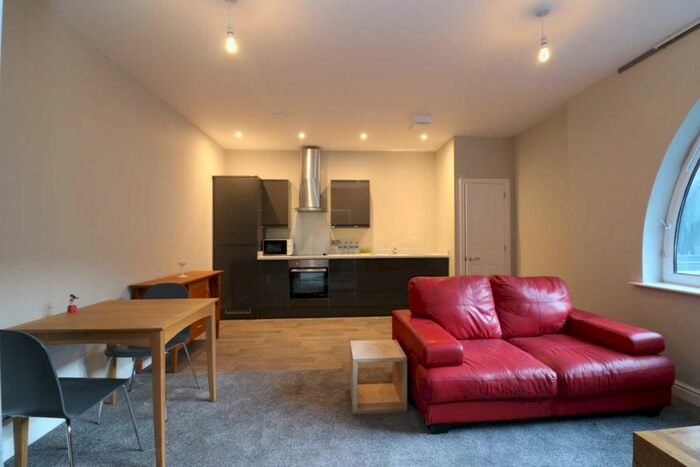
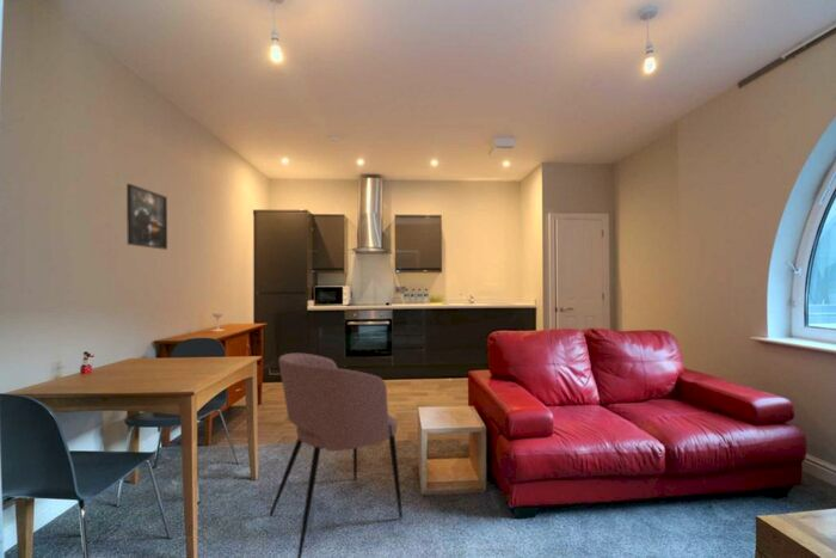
+ armchair (336, 433)
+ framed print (148, 219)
